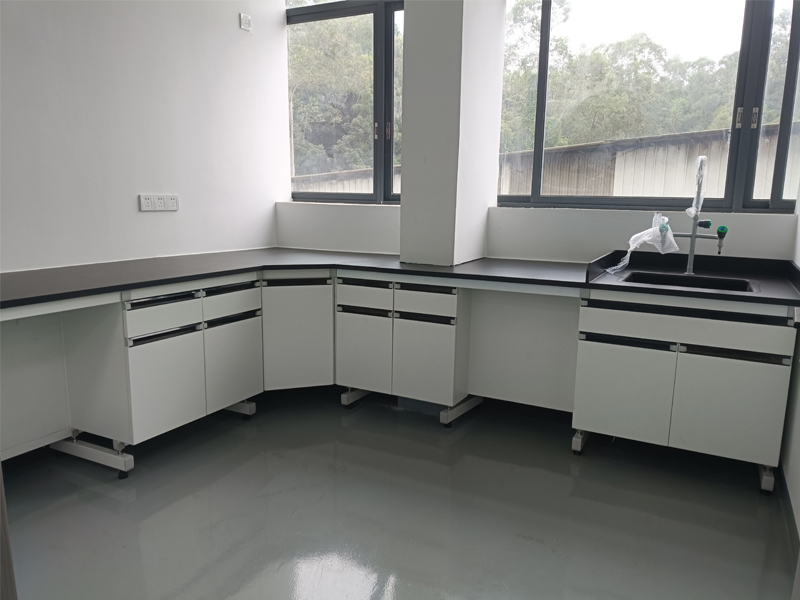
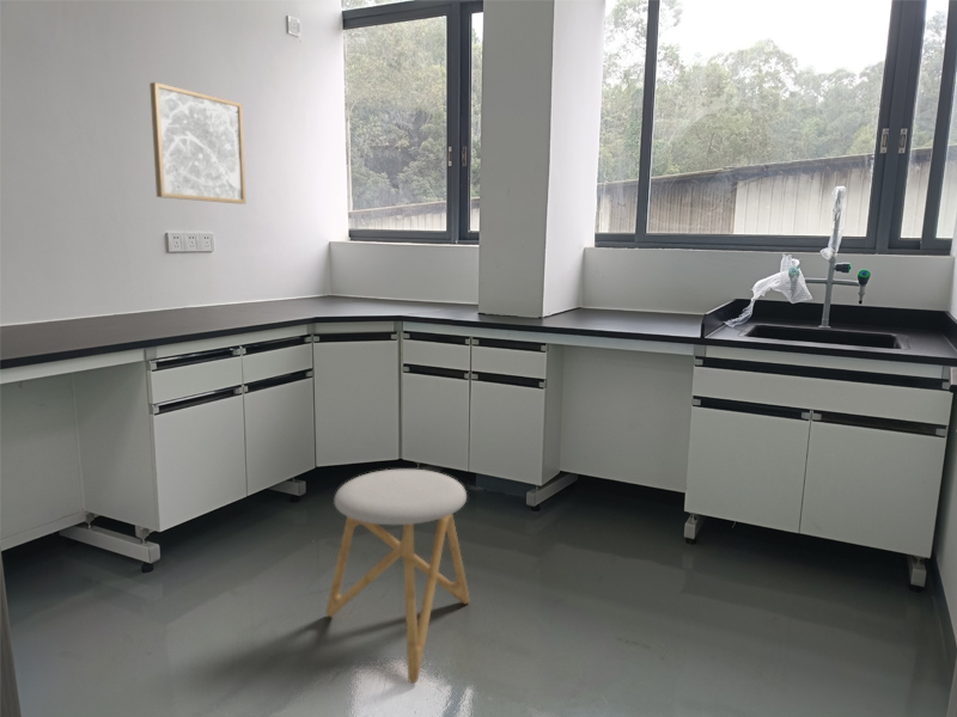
+ stool (412, 556)
+ wall art (201, 147)
